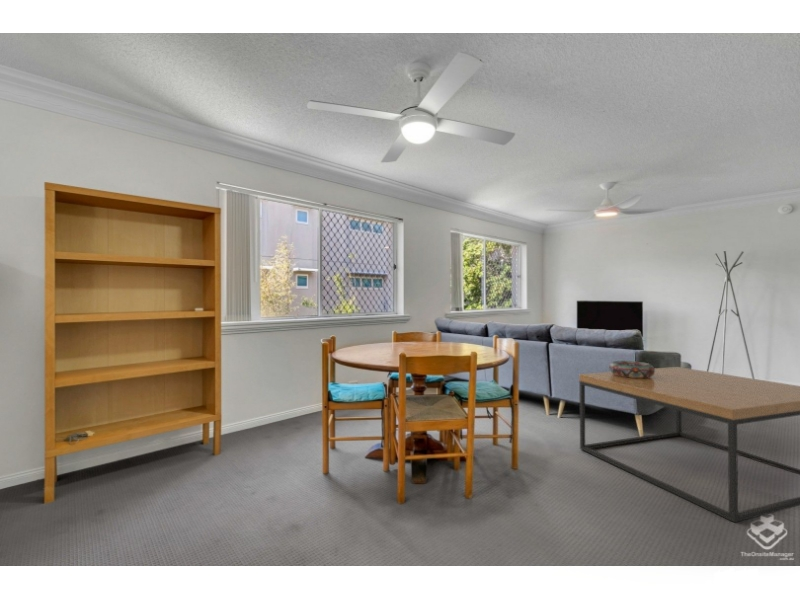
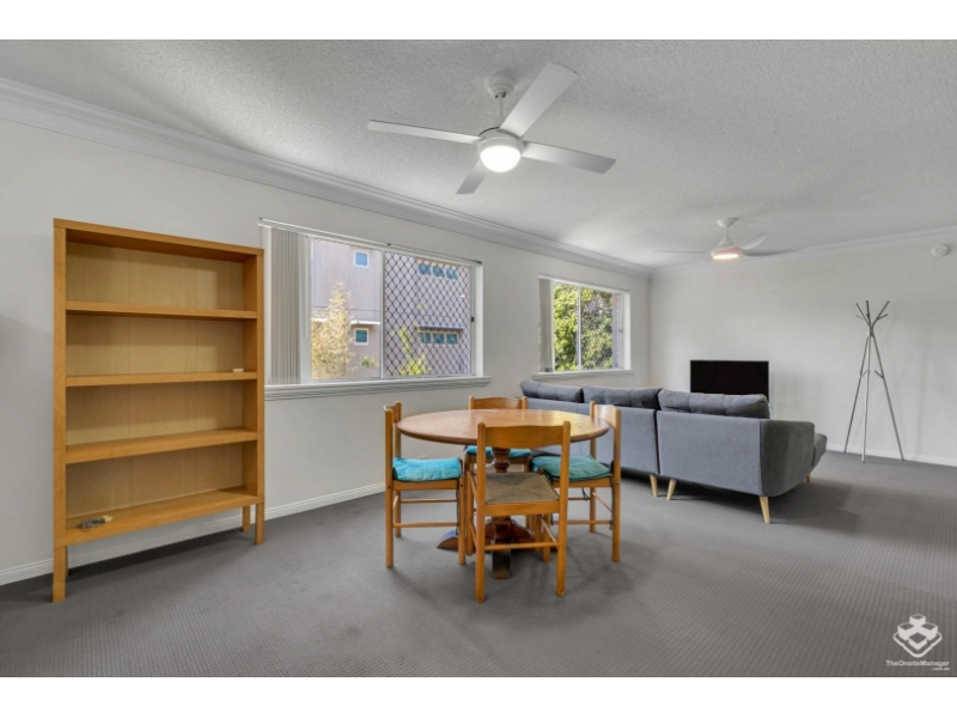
- coffee table (701, 416)
- decorative bowl (631, 369)
